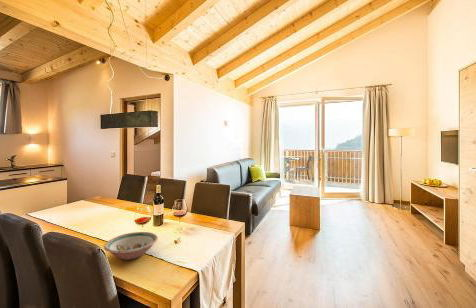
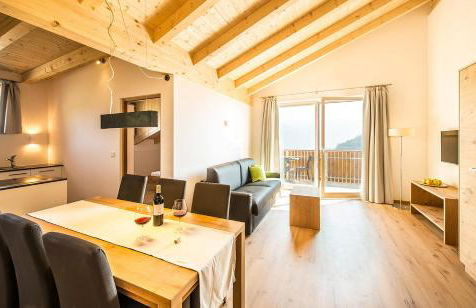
- bowl (132, 247)
